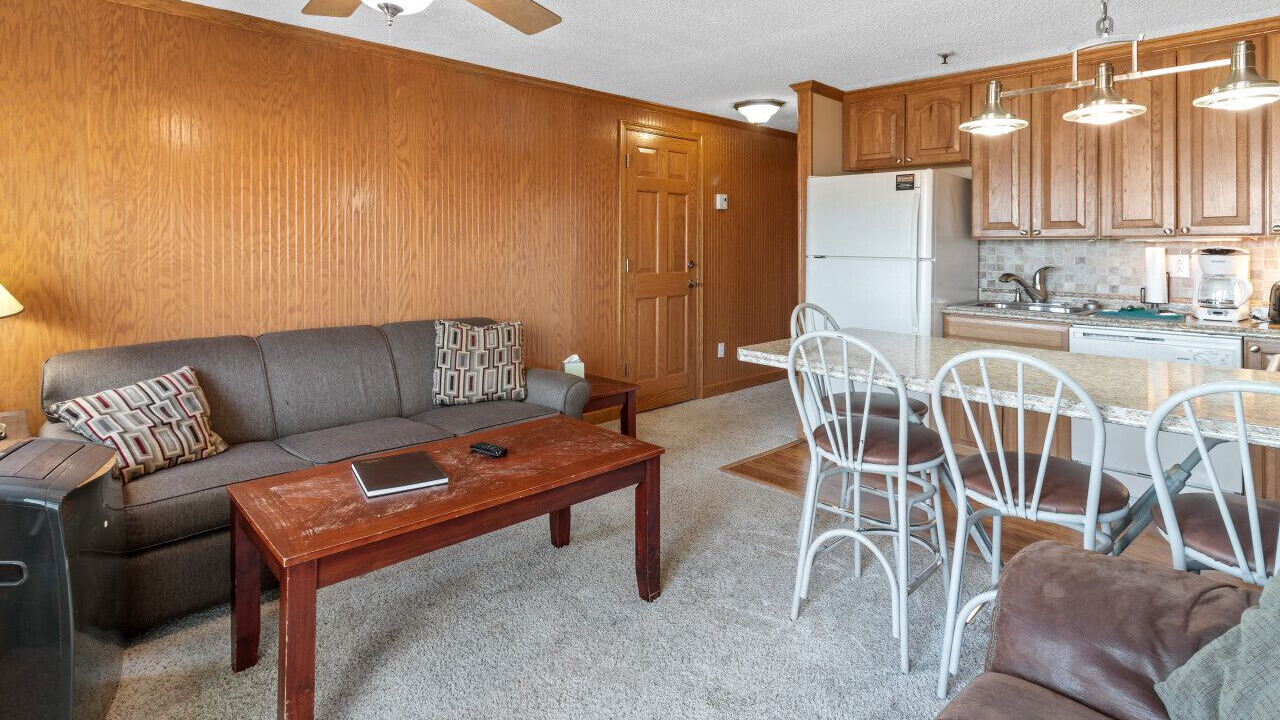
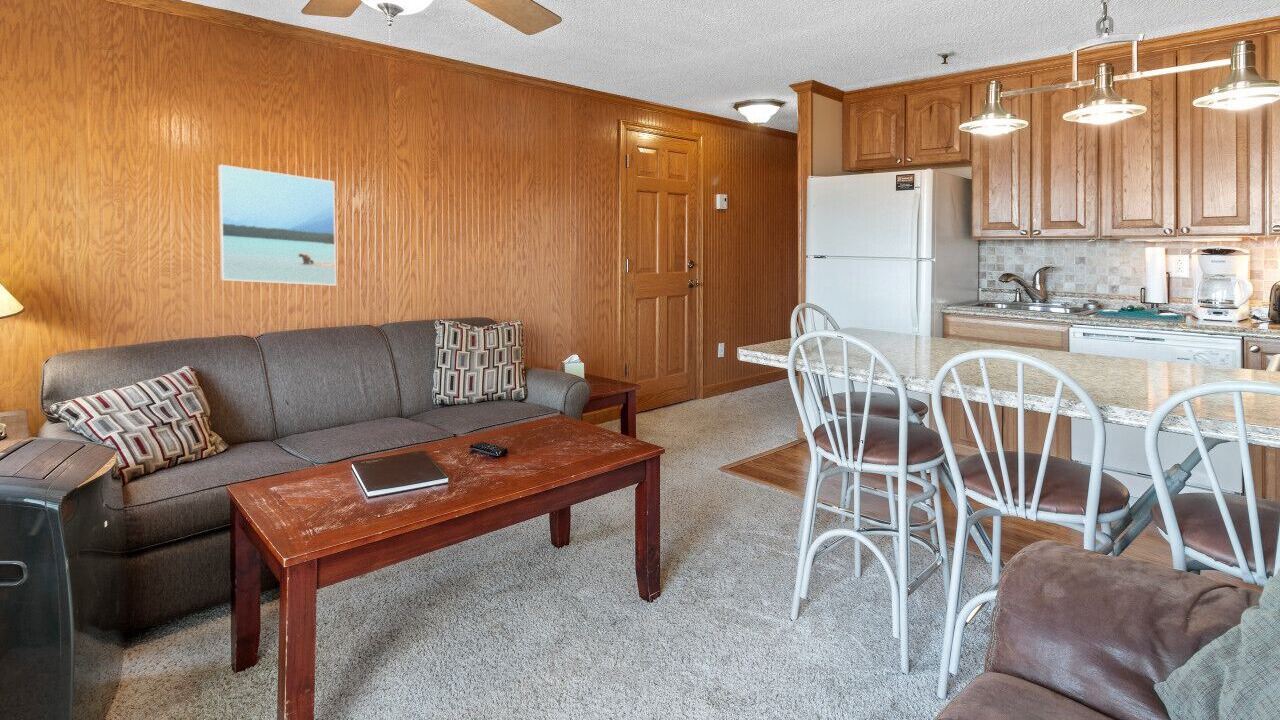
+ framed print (280, 228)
